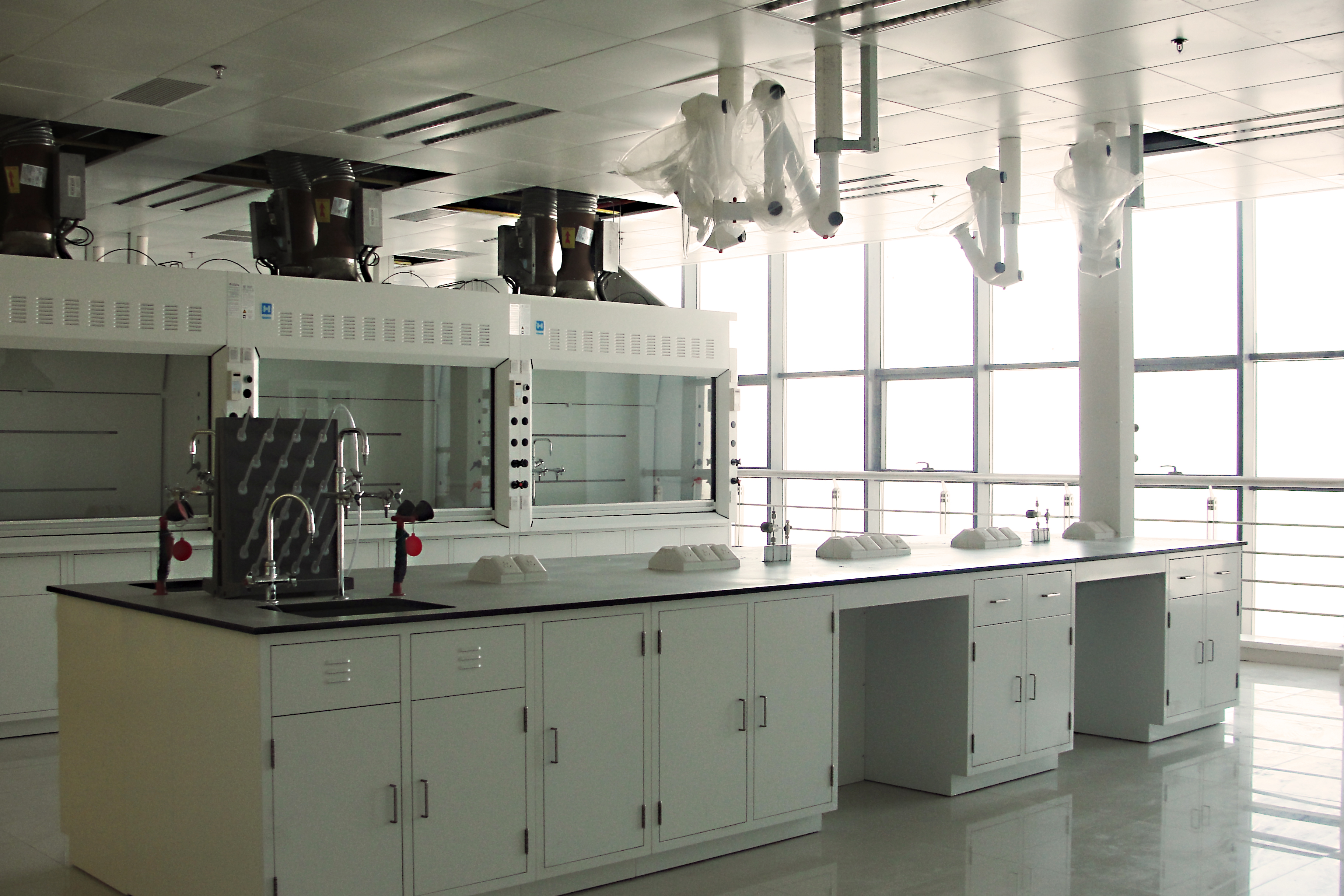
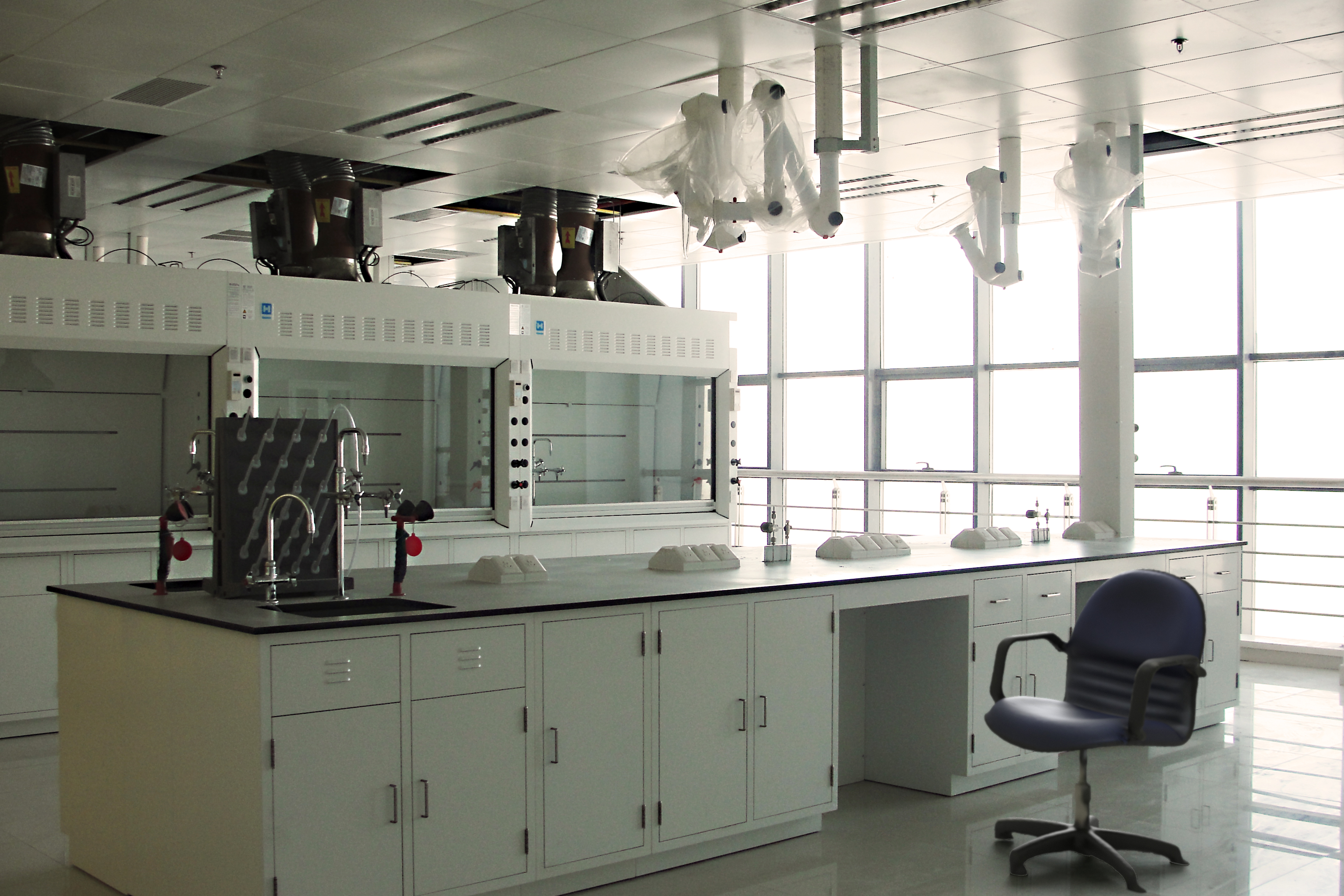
+ office chair (1092, 715)
